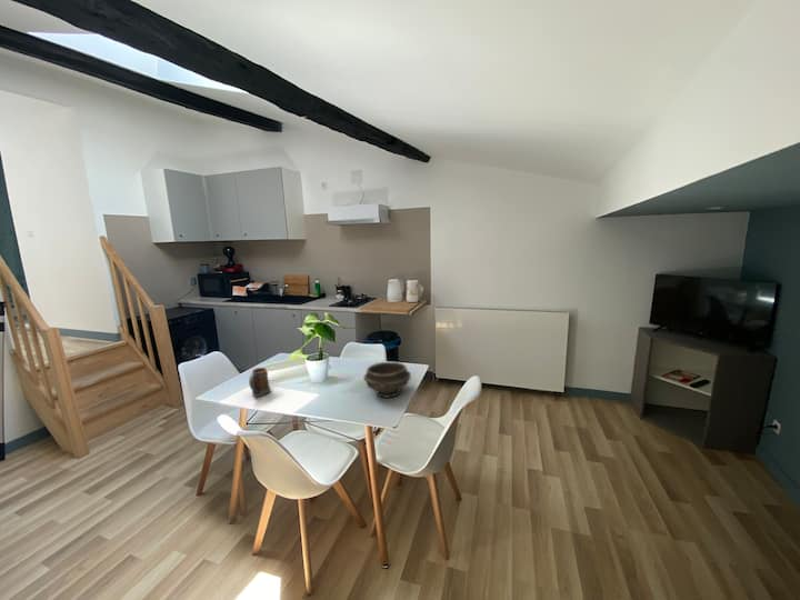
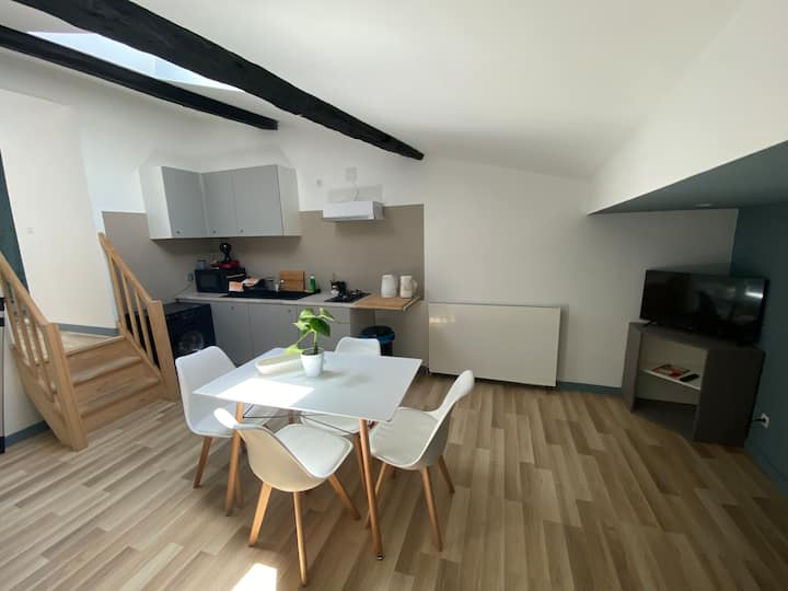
- bowl (388, 380)
- mug (258, 382)
